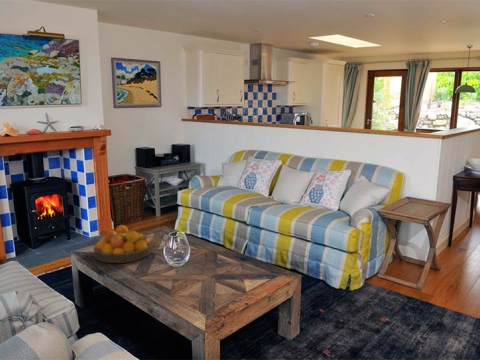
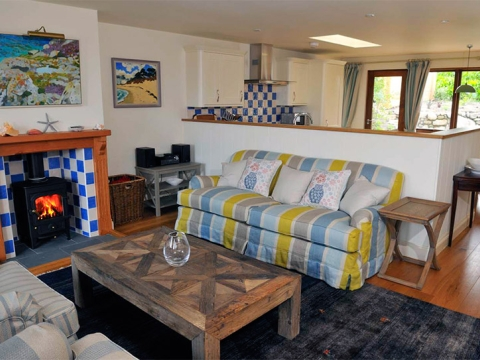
- fruit bowl (122, 241)
